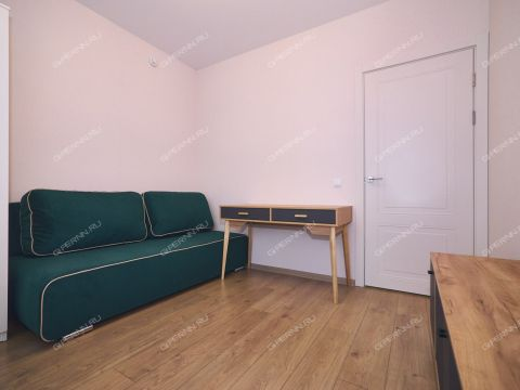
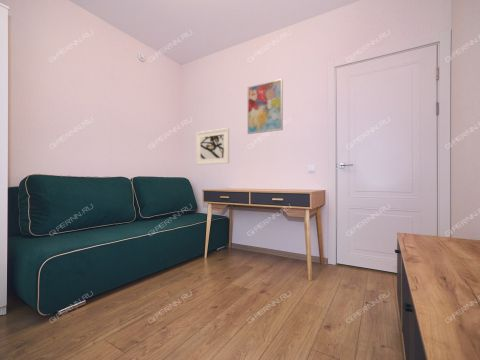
+ wall art (264, 107)
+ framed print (211, 147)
